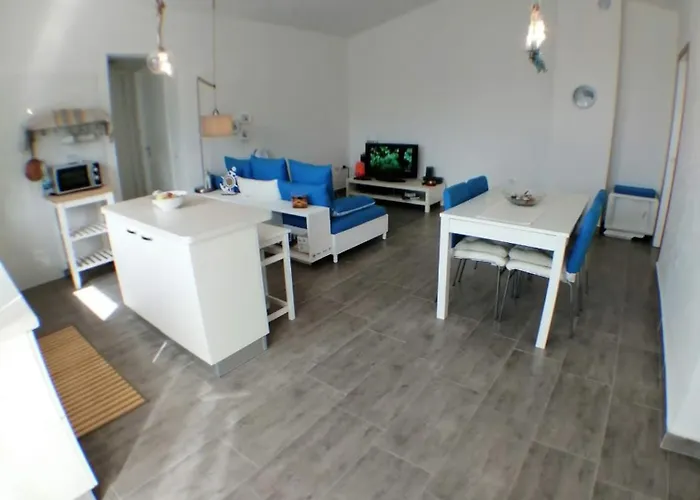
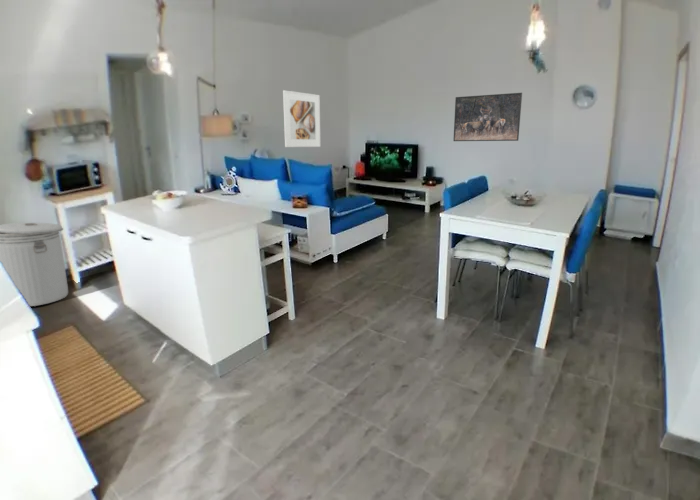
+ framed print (486, 118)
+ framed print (302, 120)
+ can (34, 261)
